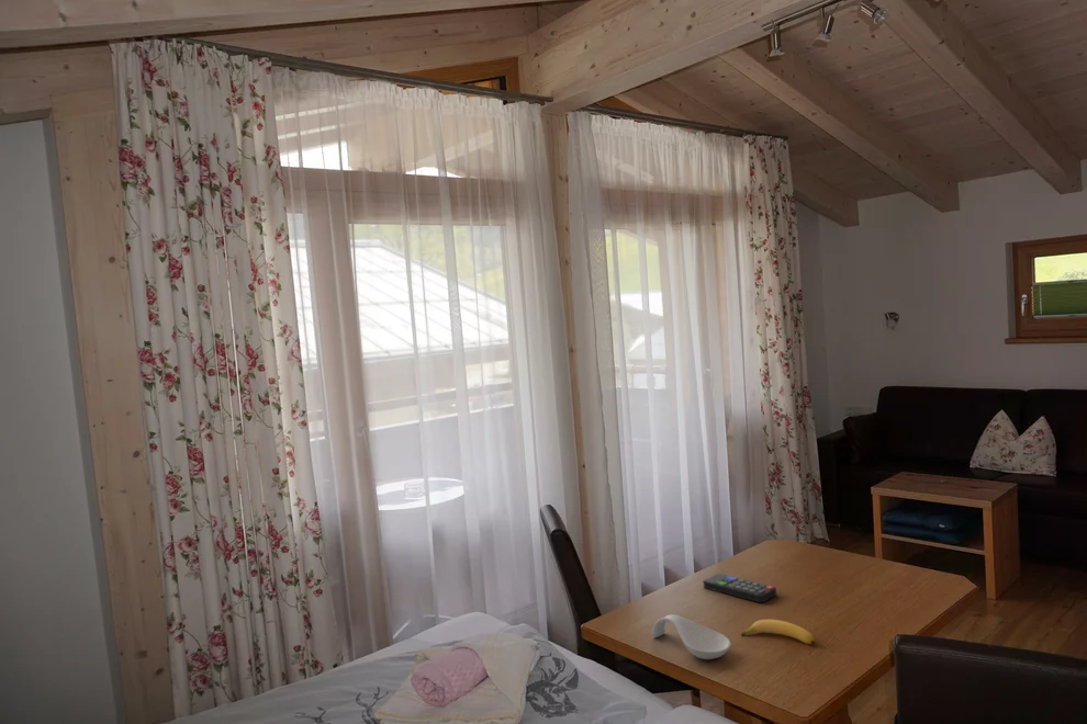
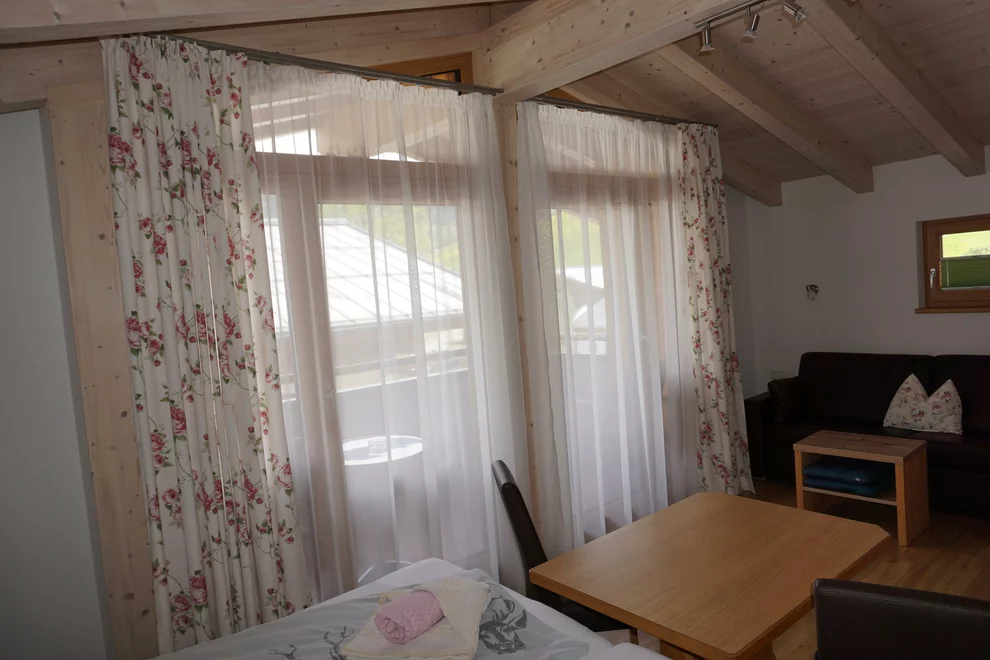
- remote control (739, 587)
- banana (778, 631)
- spoon rest (688, 635)
